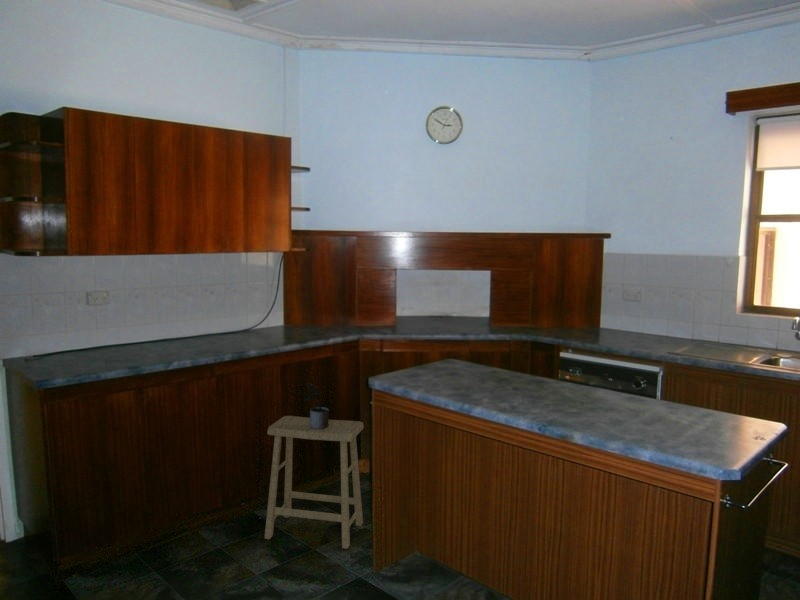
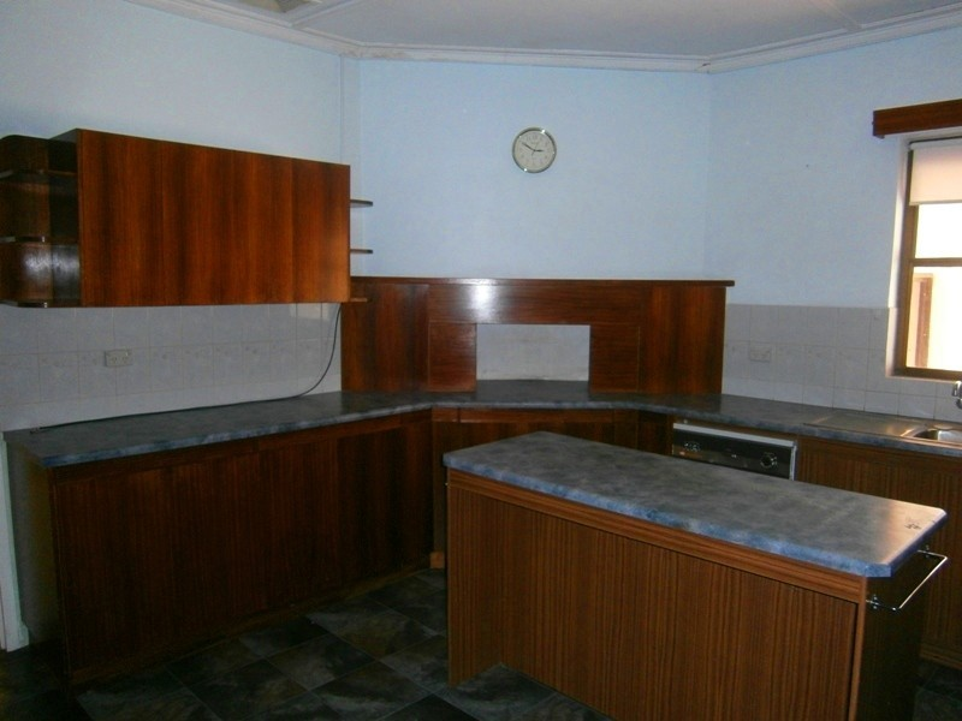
- stool (312, 493)
- potted plant (316, 402)
